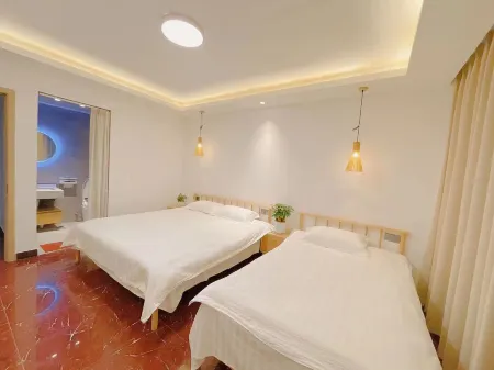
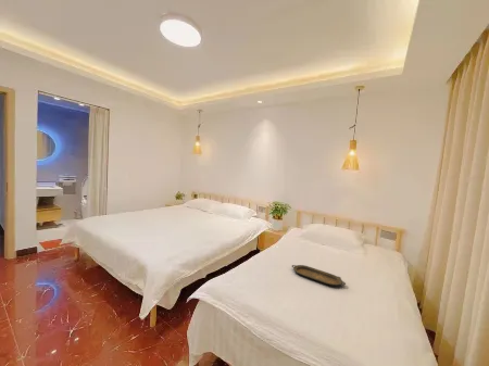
+ serving tray (316, 275)
